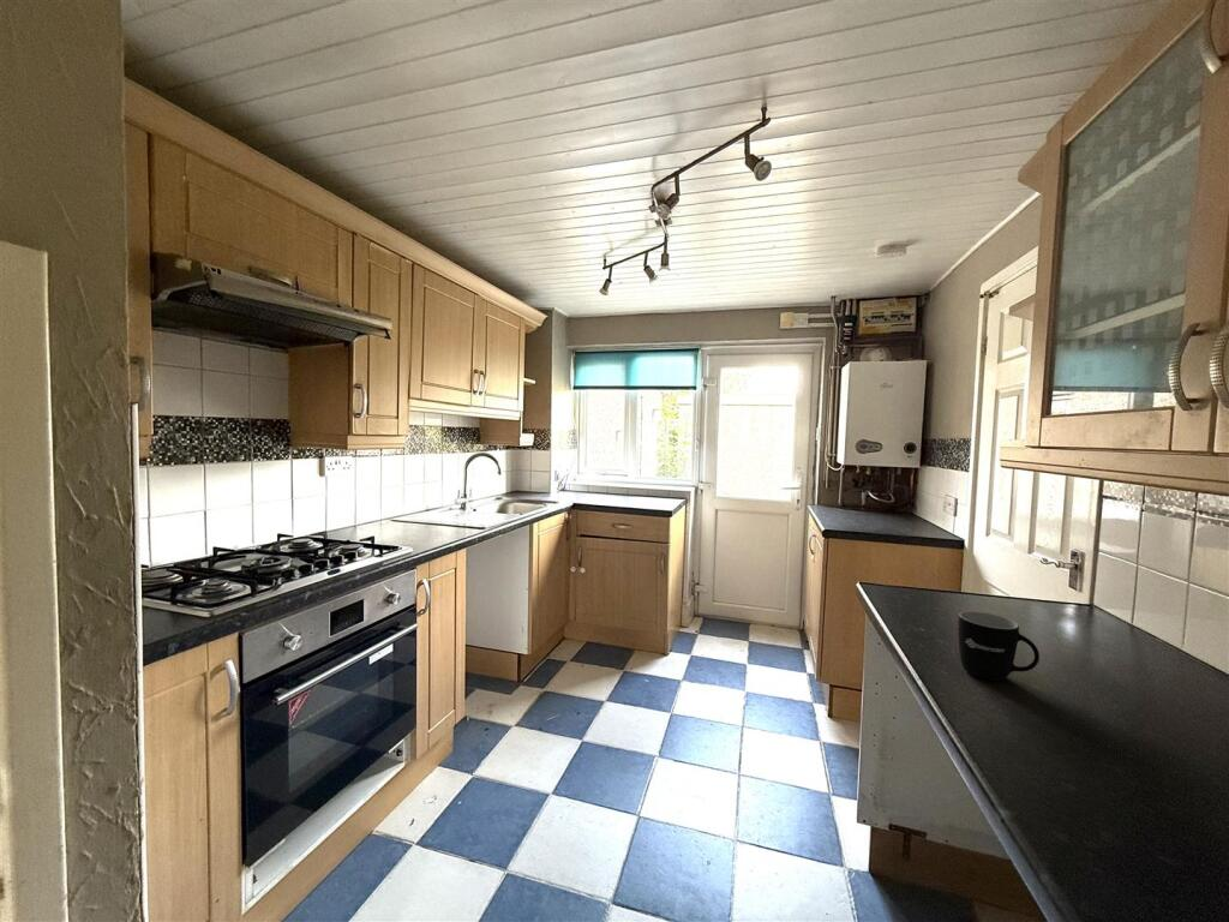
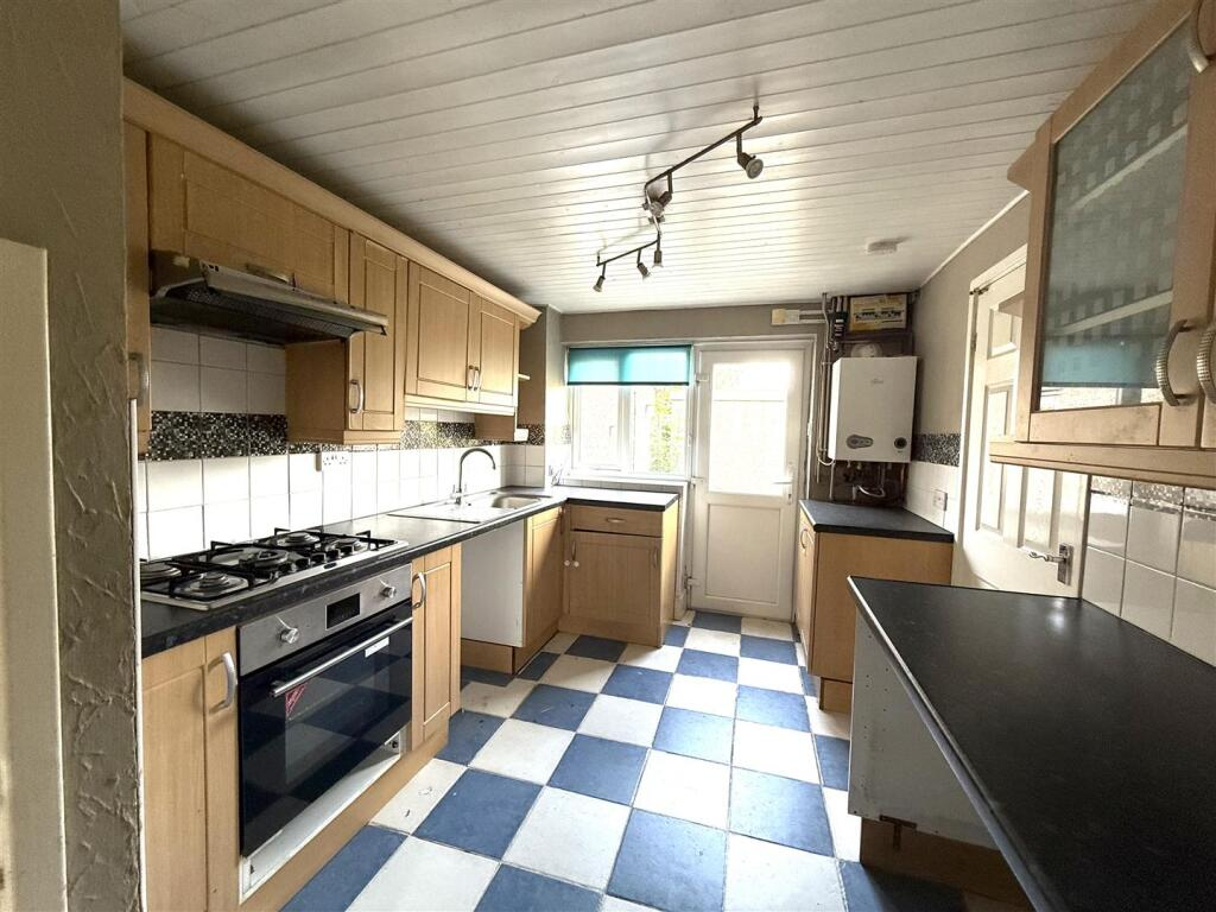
- mug (996, 648)
